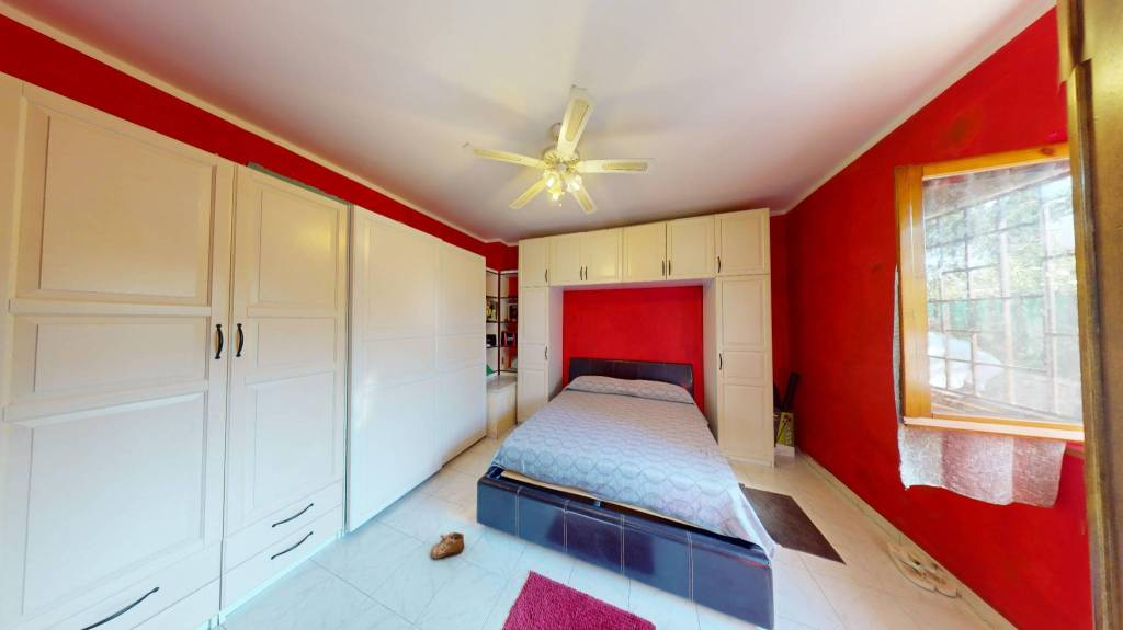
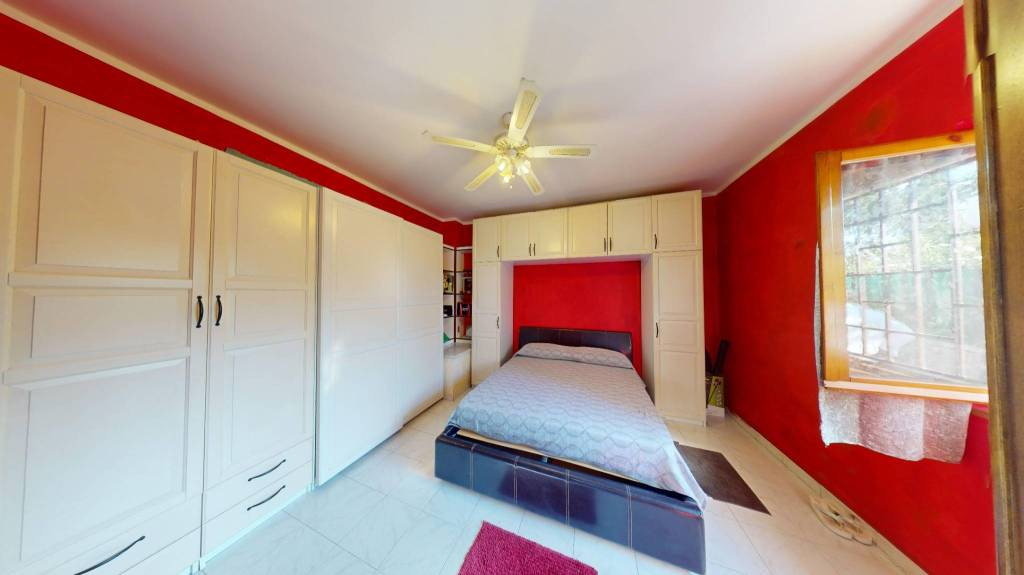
- shoe (447, 541)
